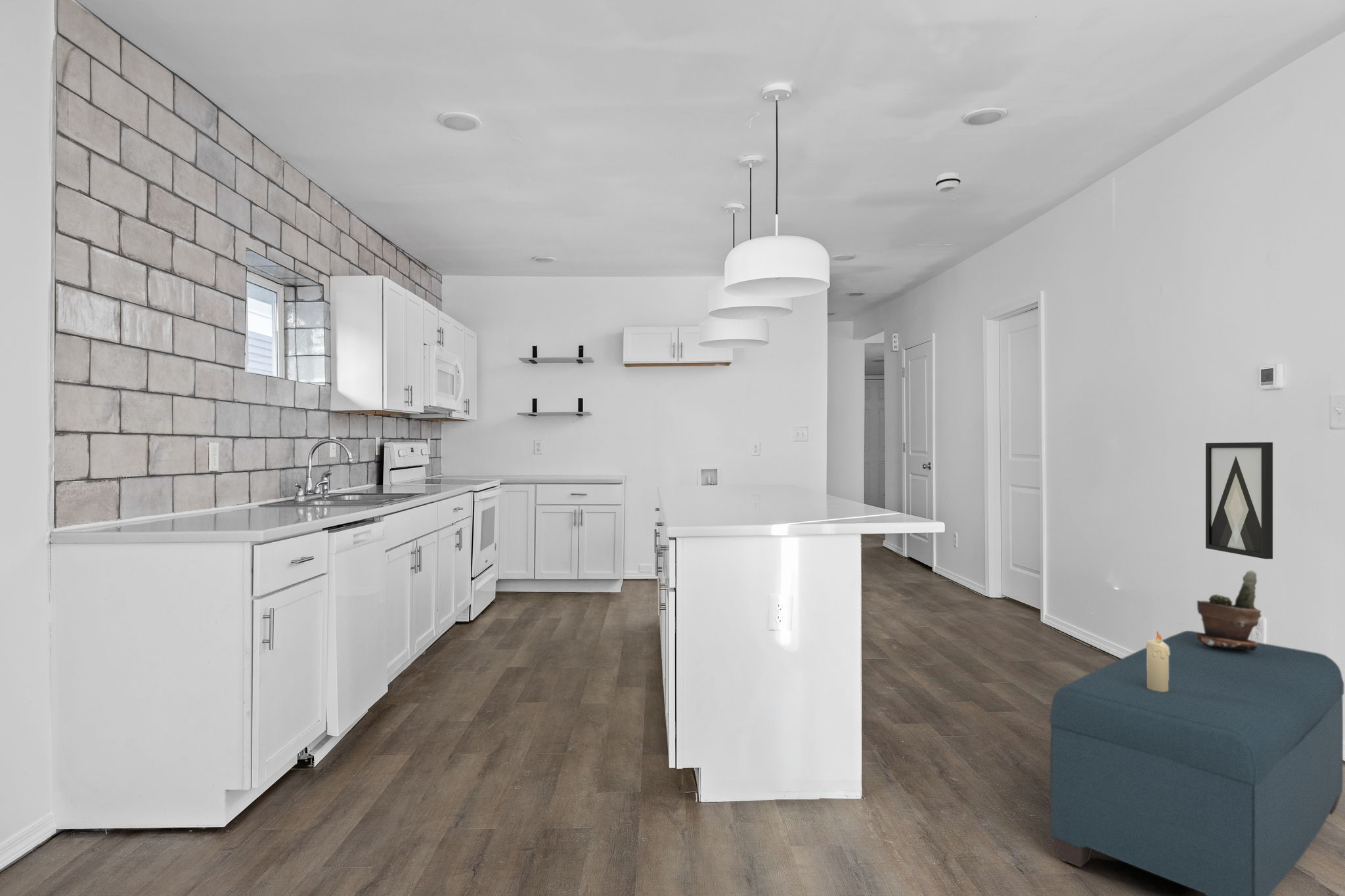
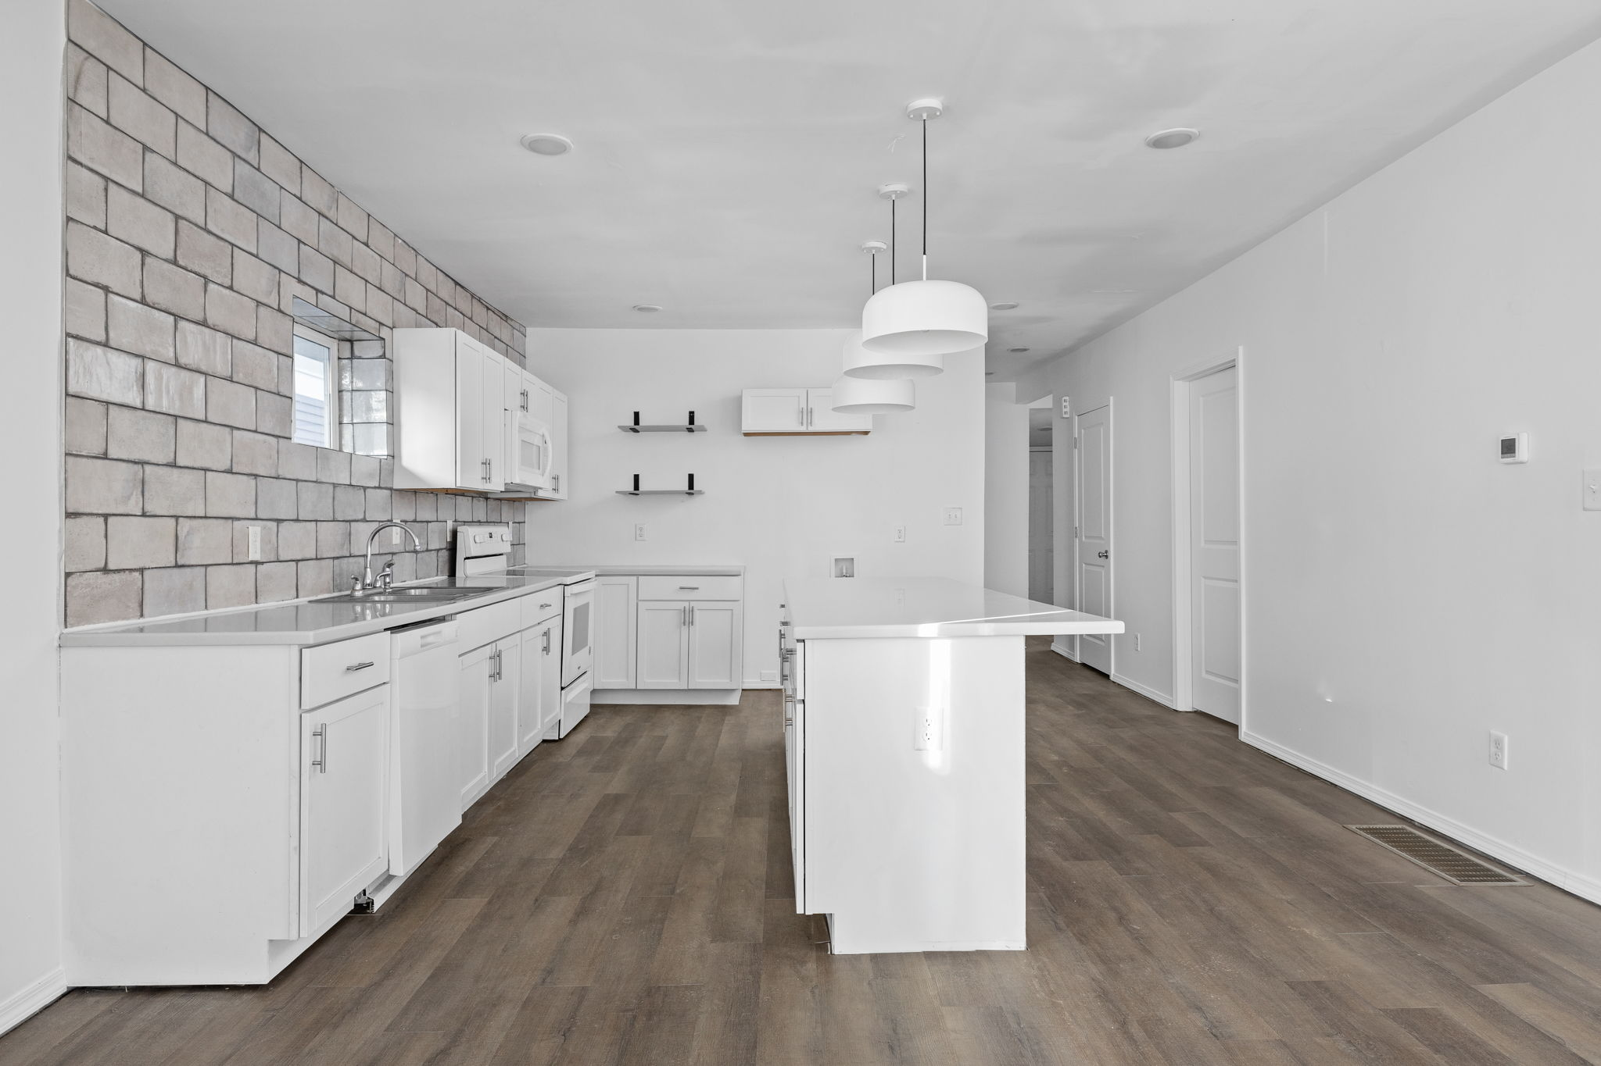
- smoke detector (948, 182)
- candle (1157, 658)
- wall art (1237, 498)
- potted plant (1227, 608)
- bench (1206, 749)
